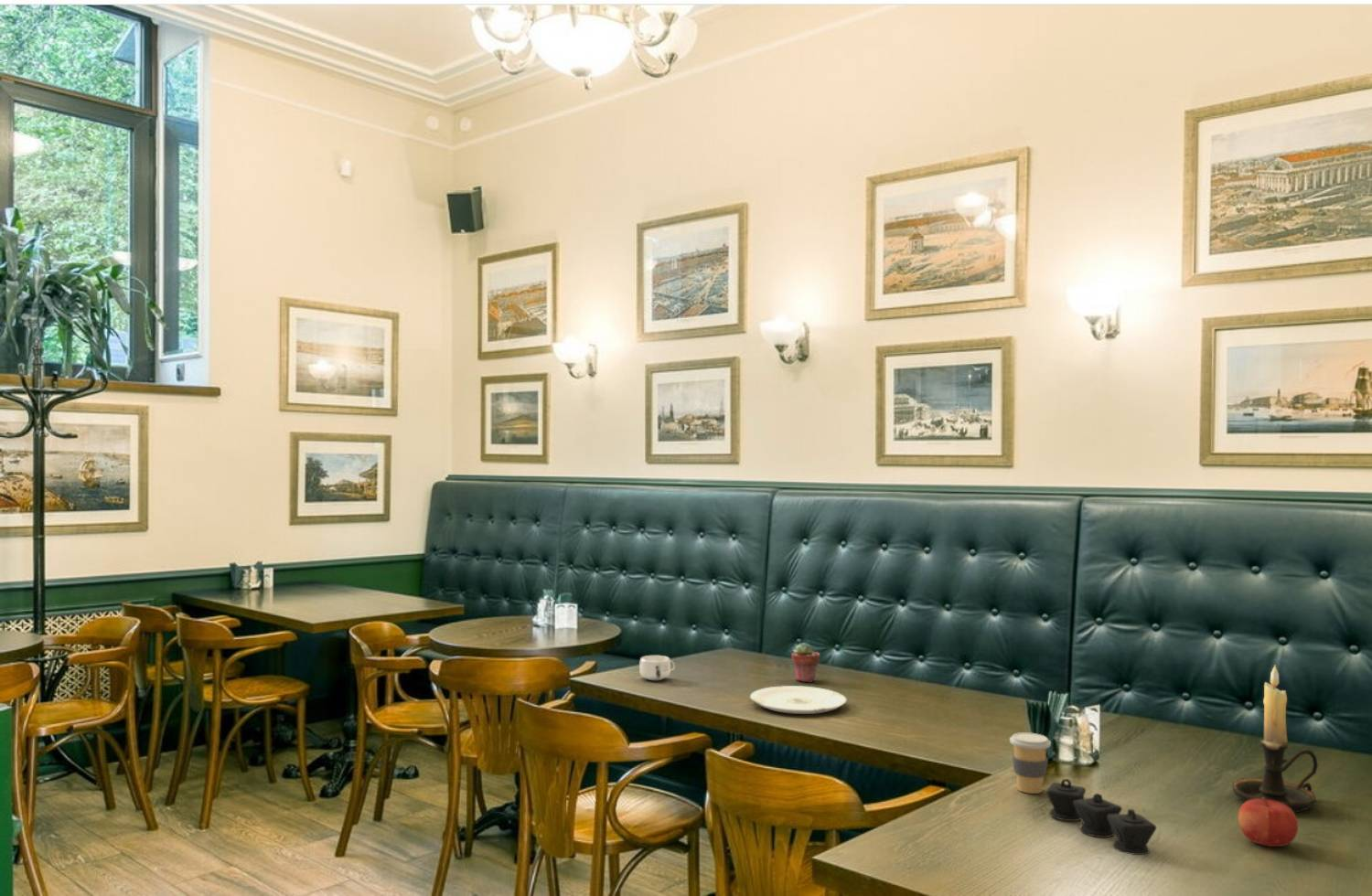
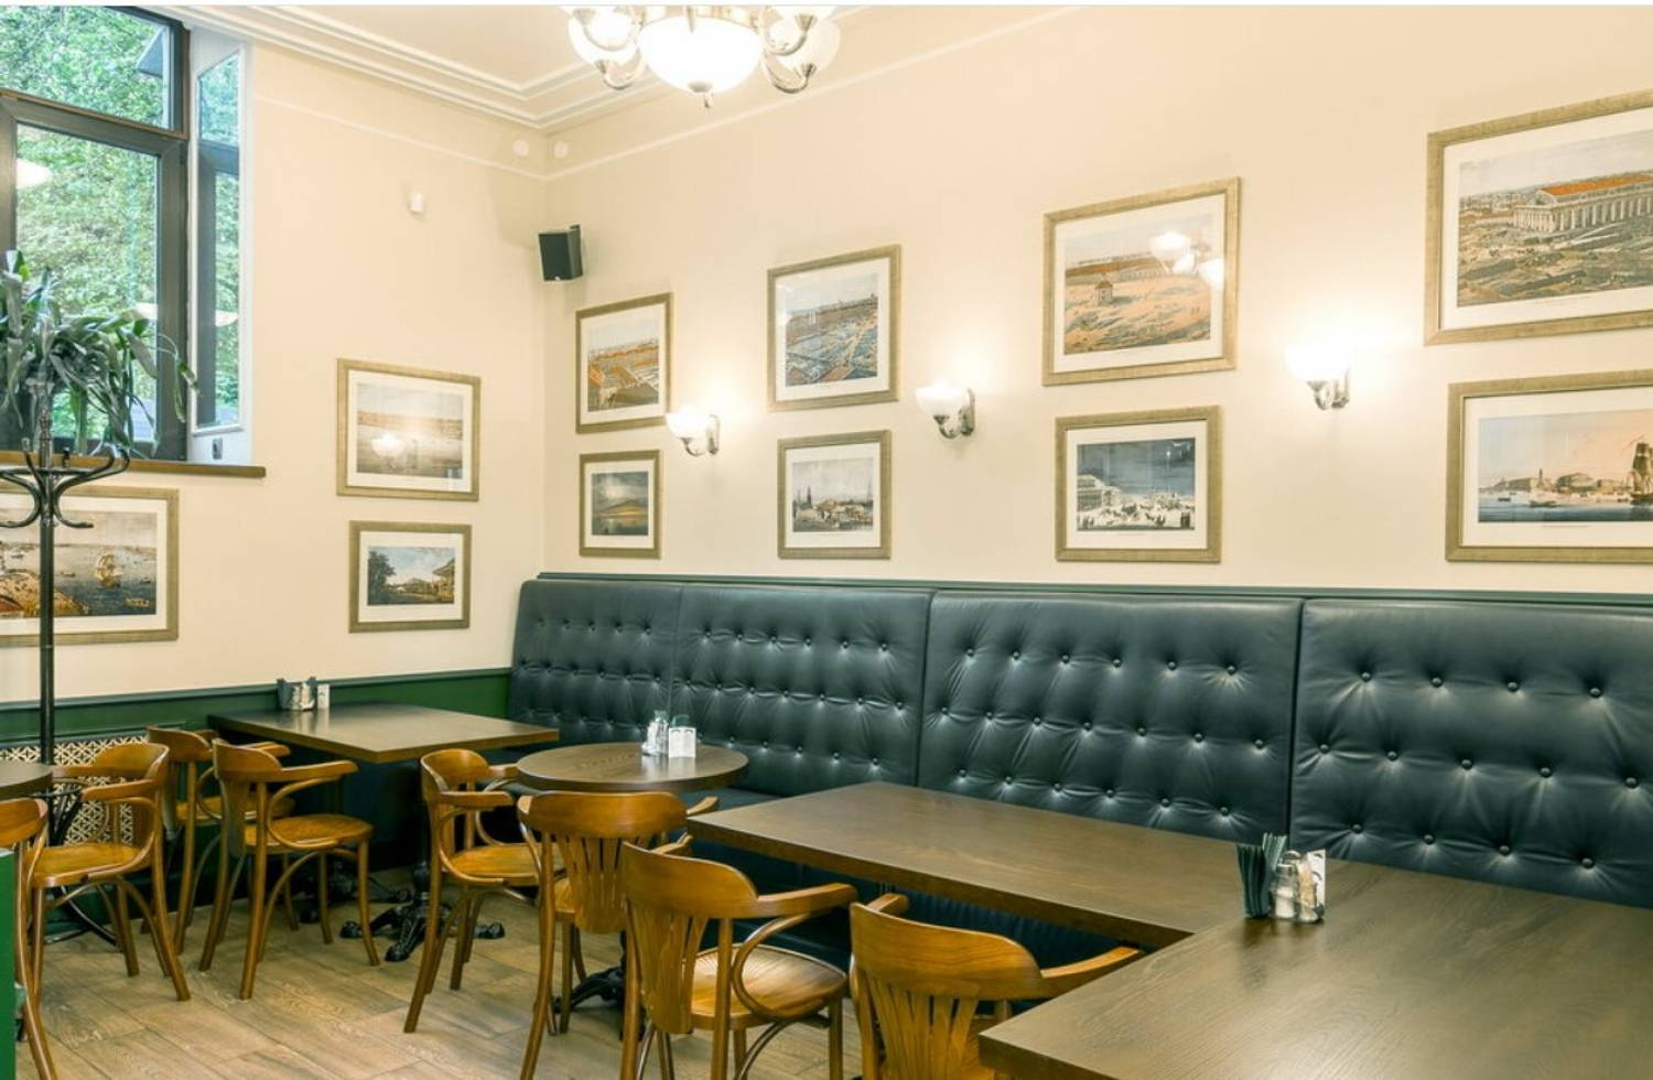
- coffee cup (1029, 763)
- plate (798, 700)
- candle holder (1282, 731)
- potted succulent (805, 661)
- fruit (1267, 819)
- mug (658, 667)
- sugar bowl (1096, 812)
